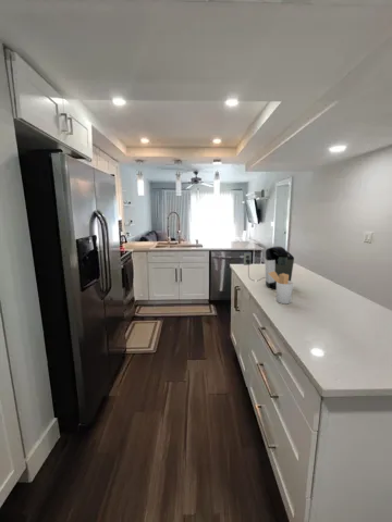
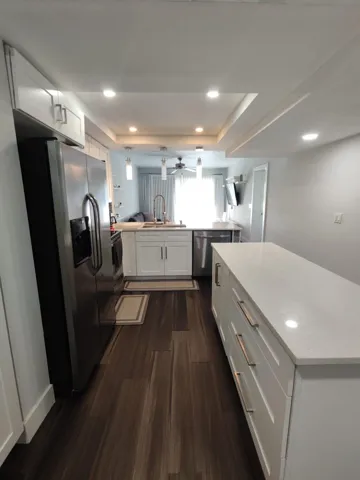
- utensil holder (280, 286)
- coffee maker (270, 266)
